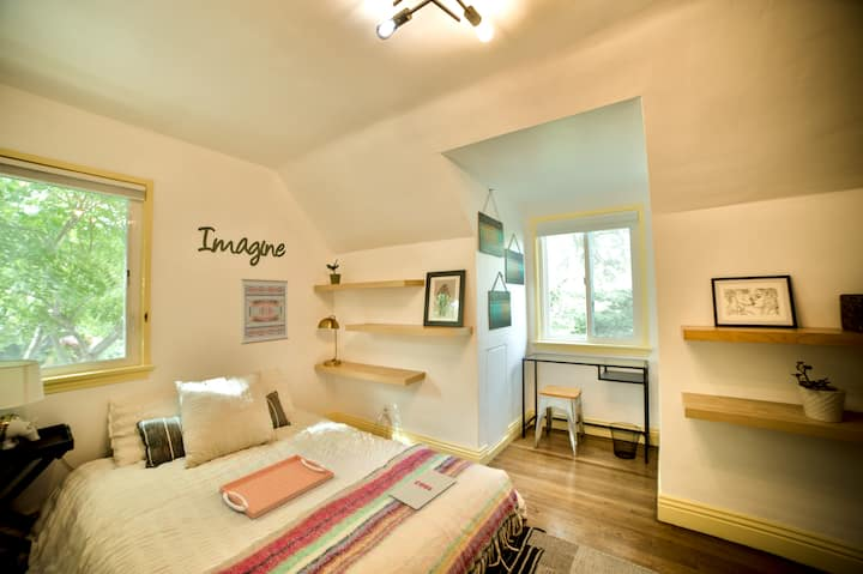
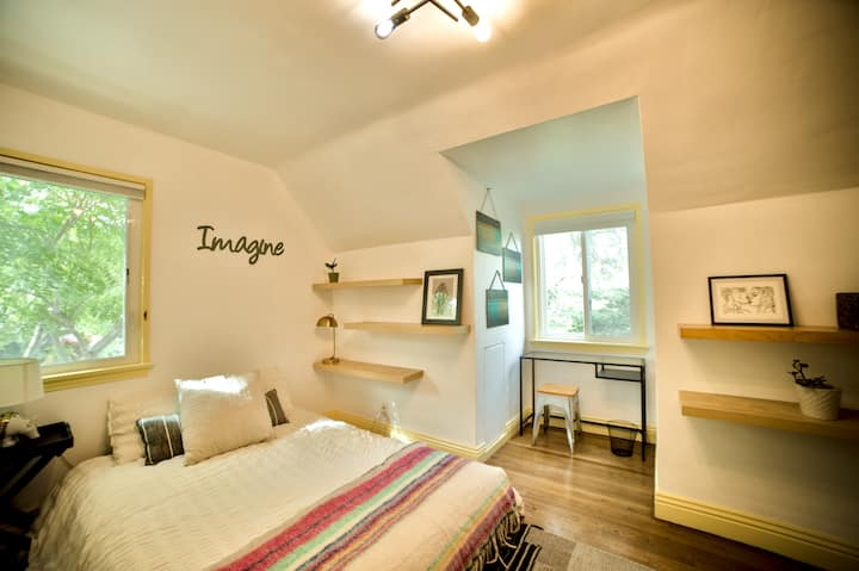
- magazine (423, 487)
- wall art (265, 310)
- serving tray (278, 481)
